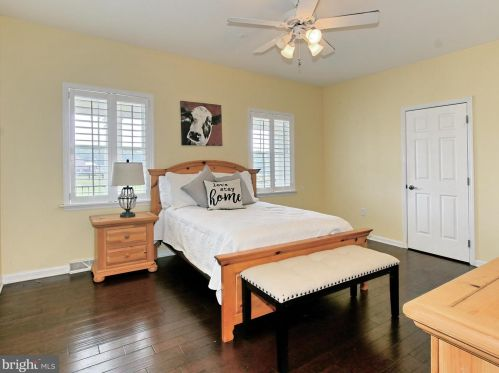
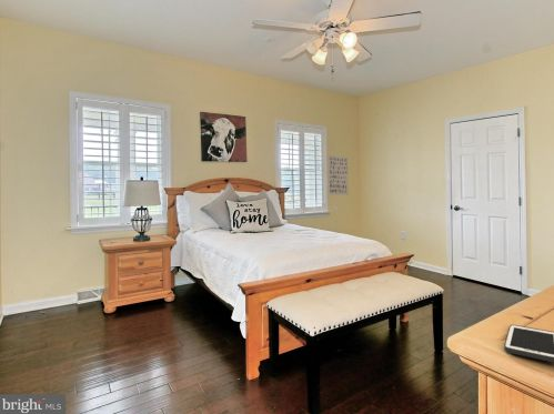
+ cell phone (532, 341)
+ wall art (338, 175)
